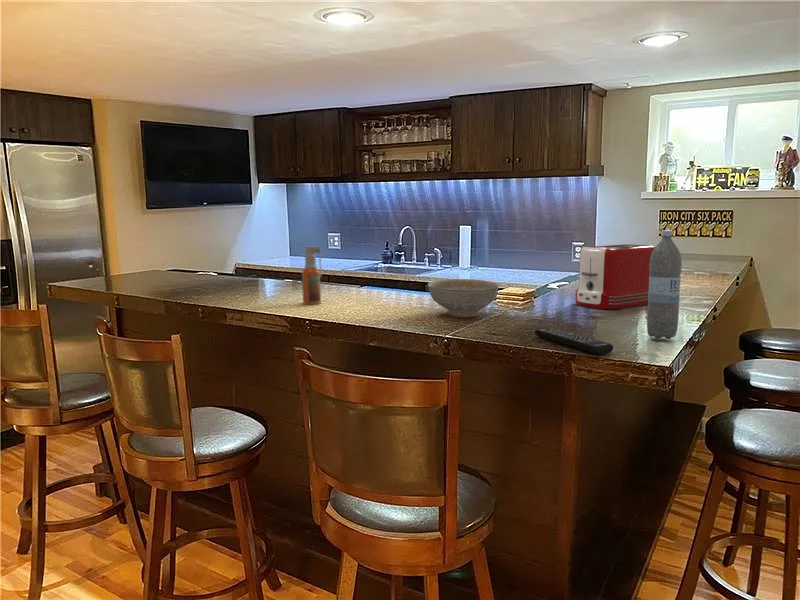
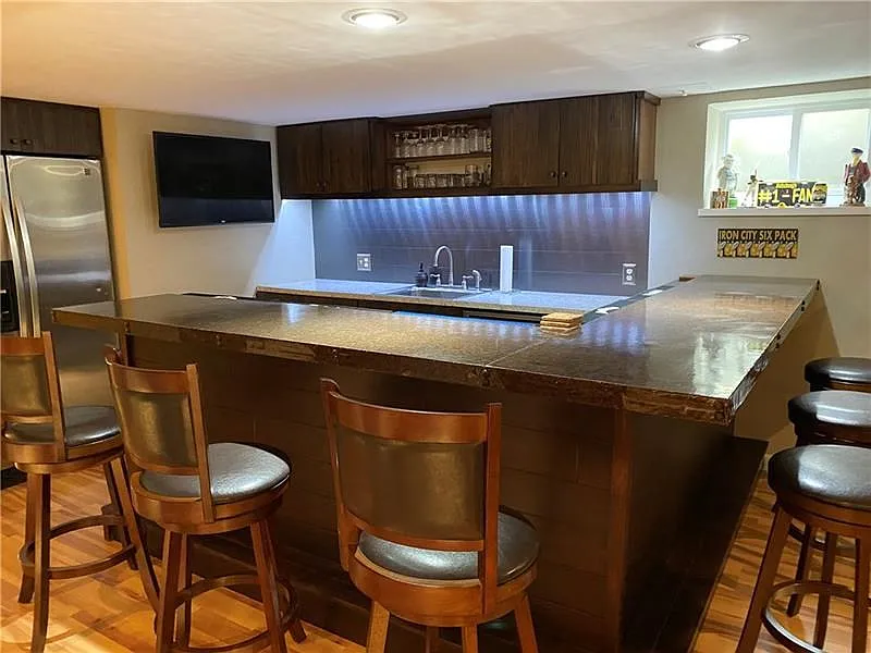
- remote control (571, 340)
- decorative bowl (463, 299)
- spray bottle (312, 275)
- toaster (617, 274)
- water bottle (664, 285)
